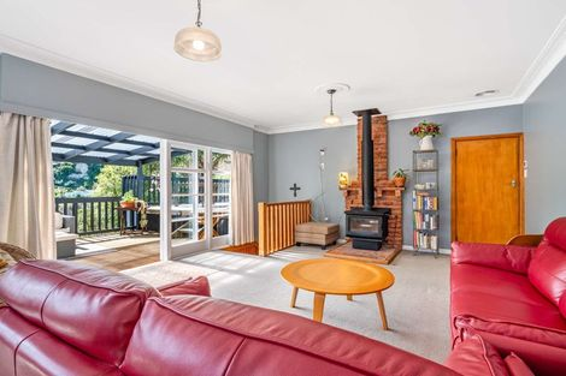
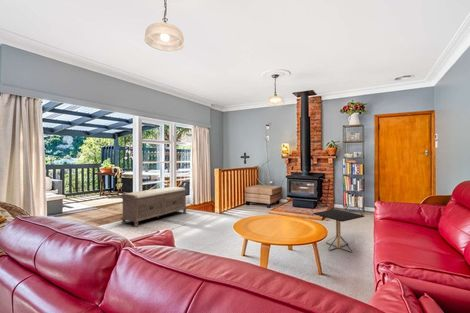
+ bench (156, 204)
+ side table (338, 230)
